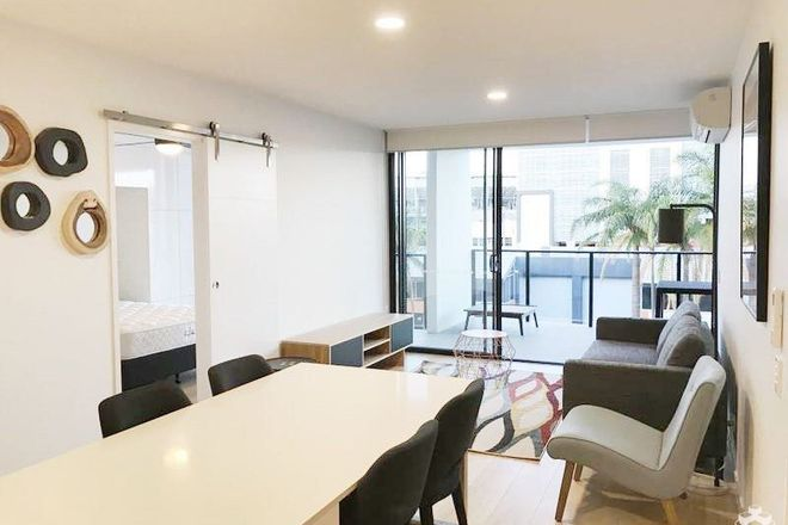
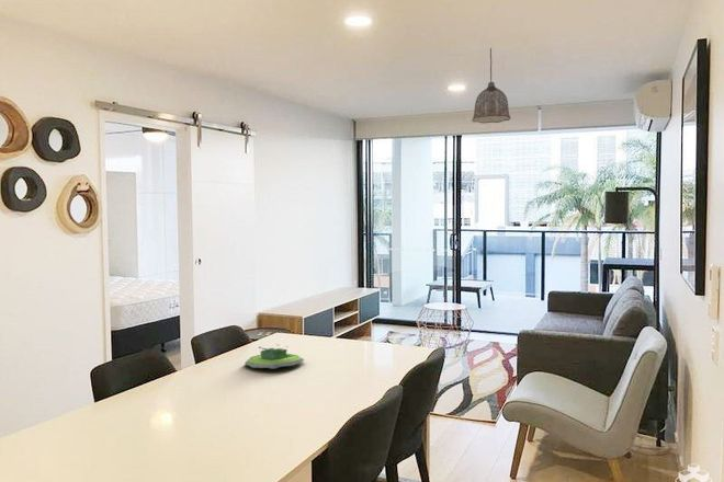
+ plant pot (274, 354)
+ pendant lamp (490, 83)
